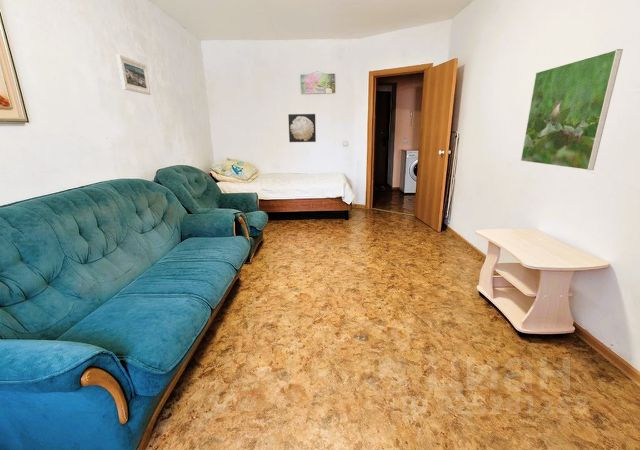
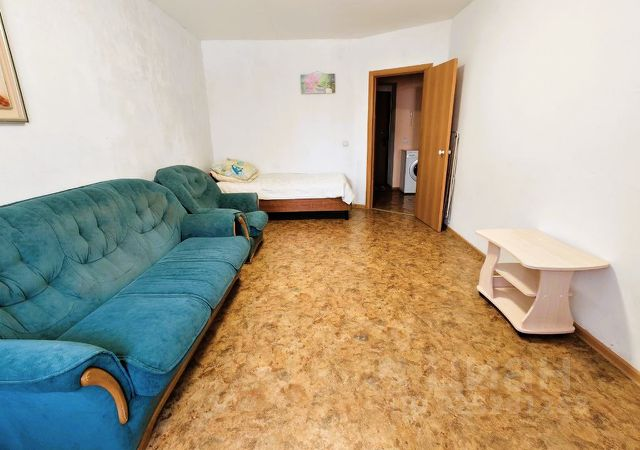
- wall art (302, 128)
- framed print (561, 116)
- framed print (135, 76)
